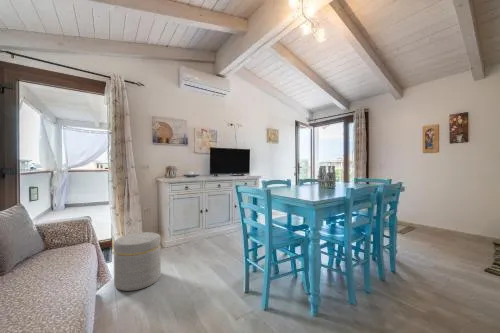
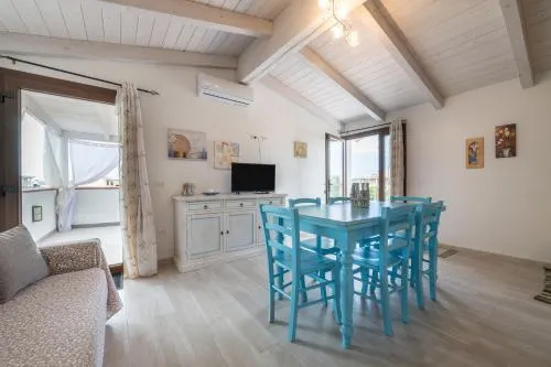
- ottoman (138, 258)
